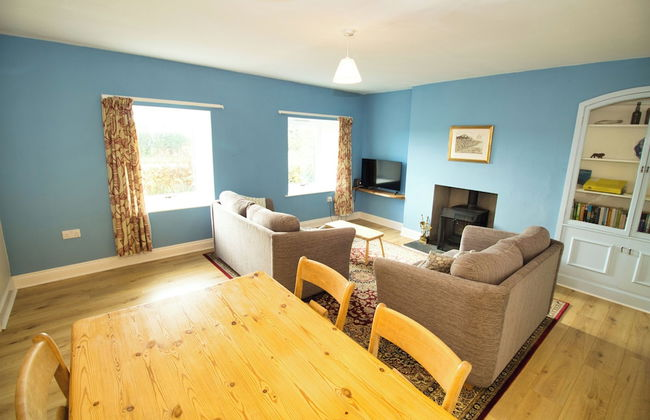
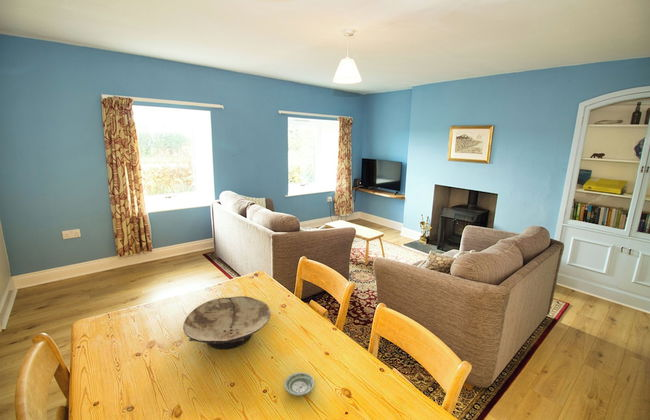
+ saucer (299, 385)
+ bowl (229, 325)
